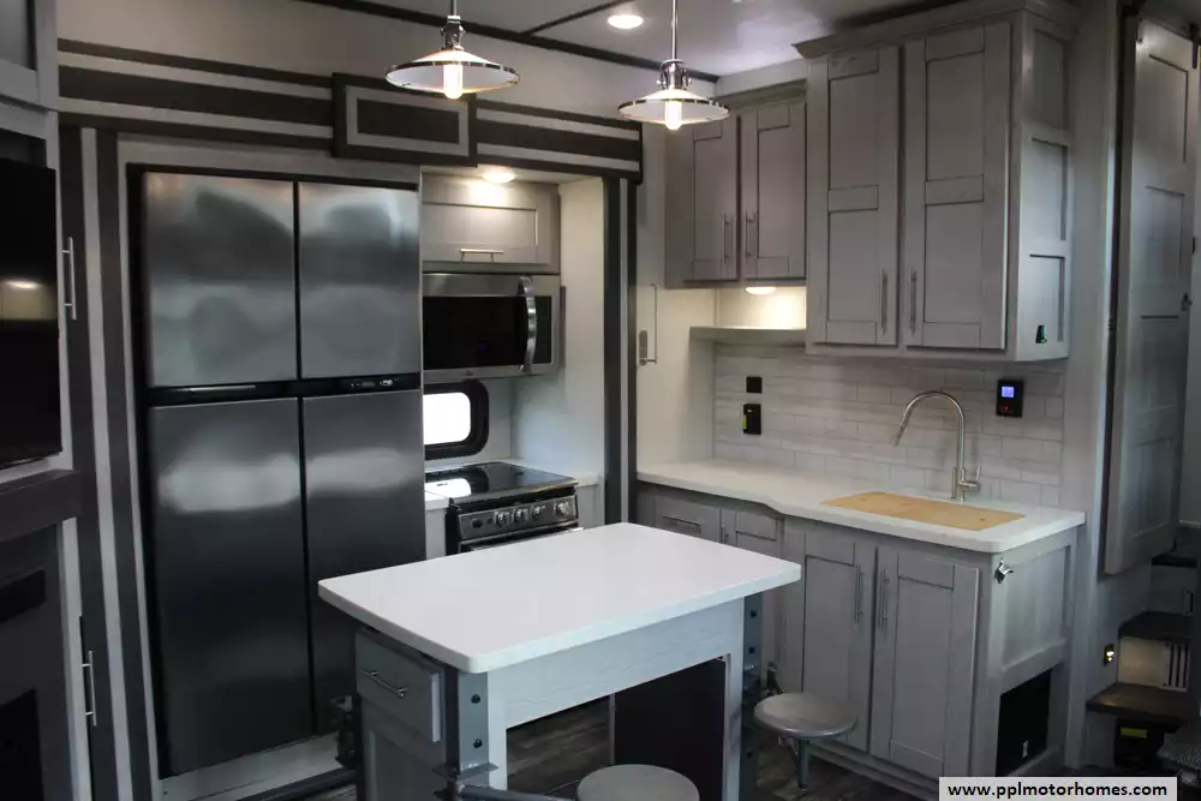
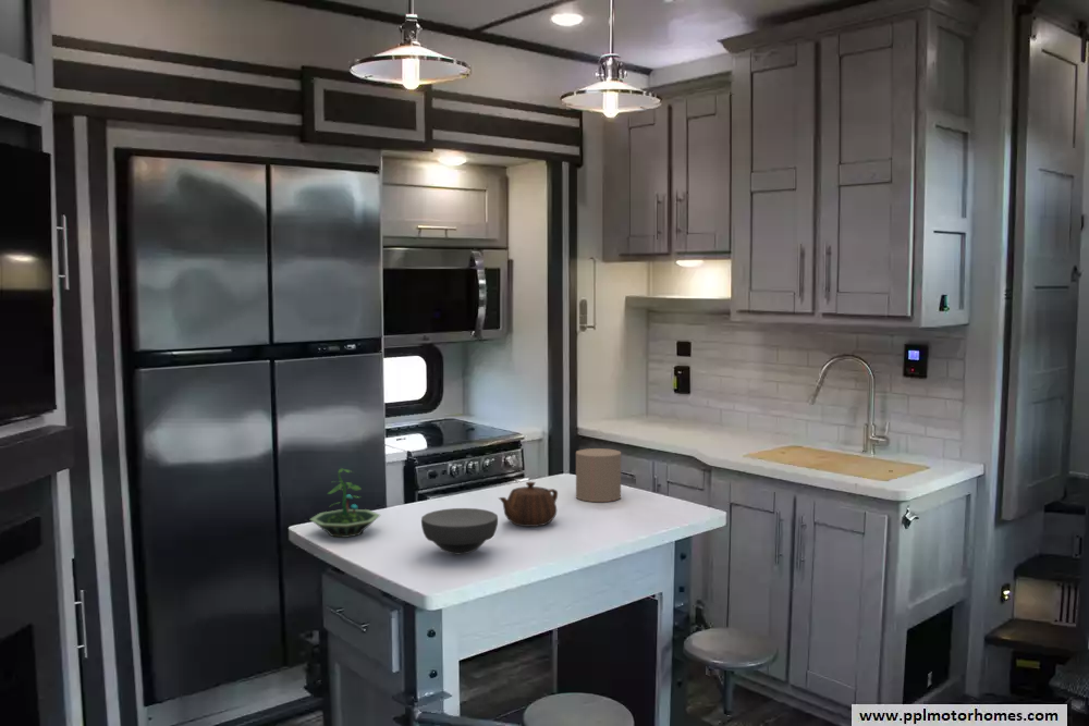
+ candle (598, 475)
+ bowl (460, 534)
+ terrarium (342, 480)
+ teapot (528, 503)
